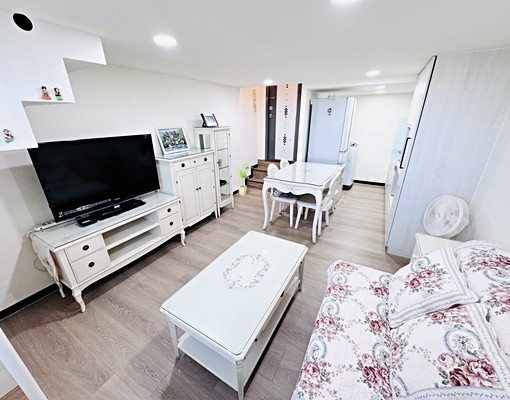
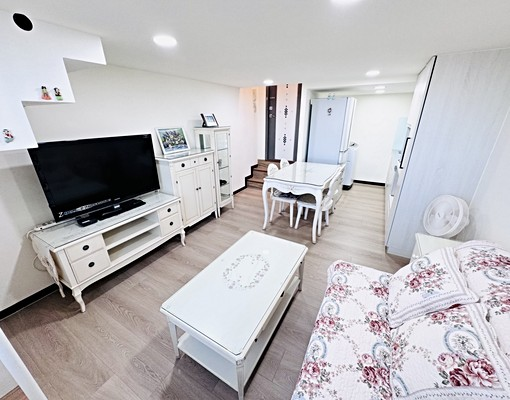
- house plant (244, 179)
